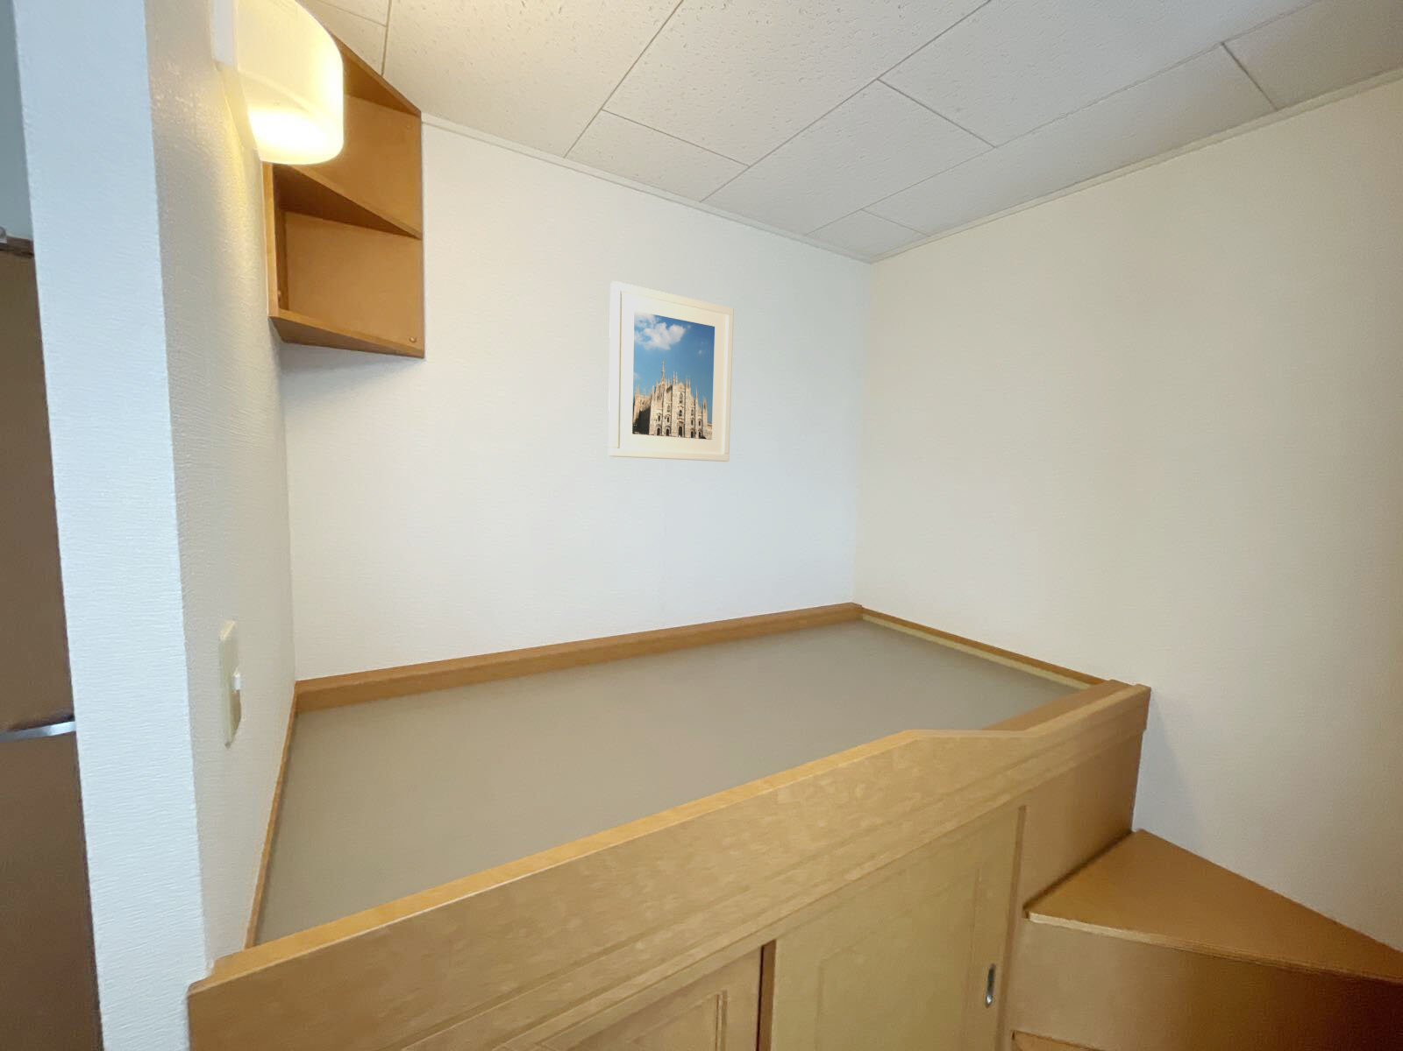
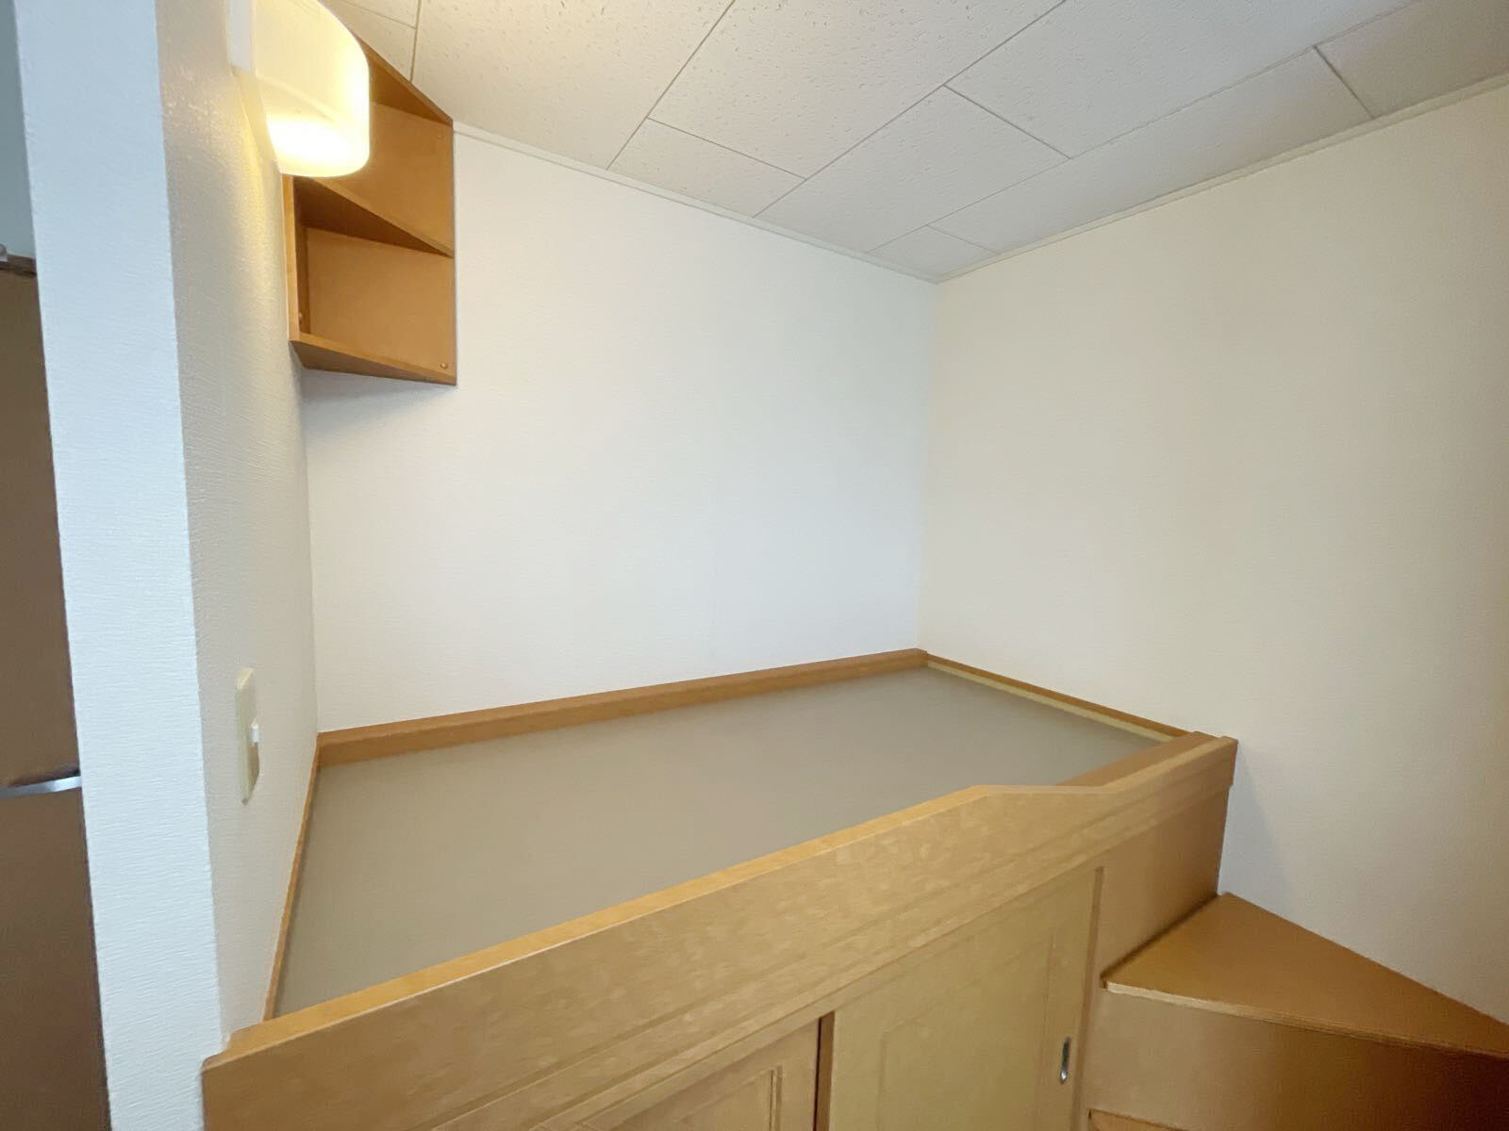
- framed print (674, 379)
